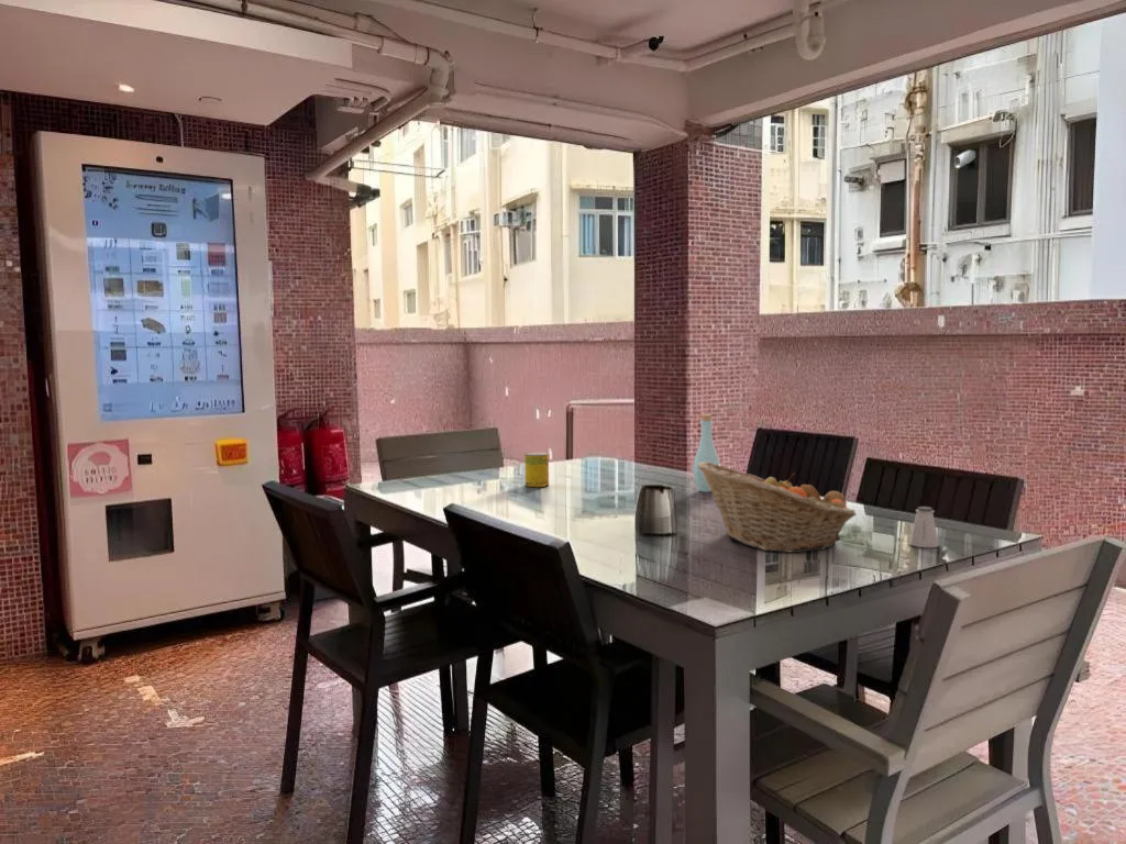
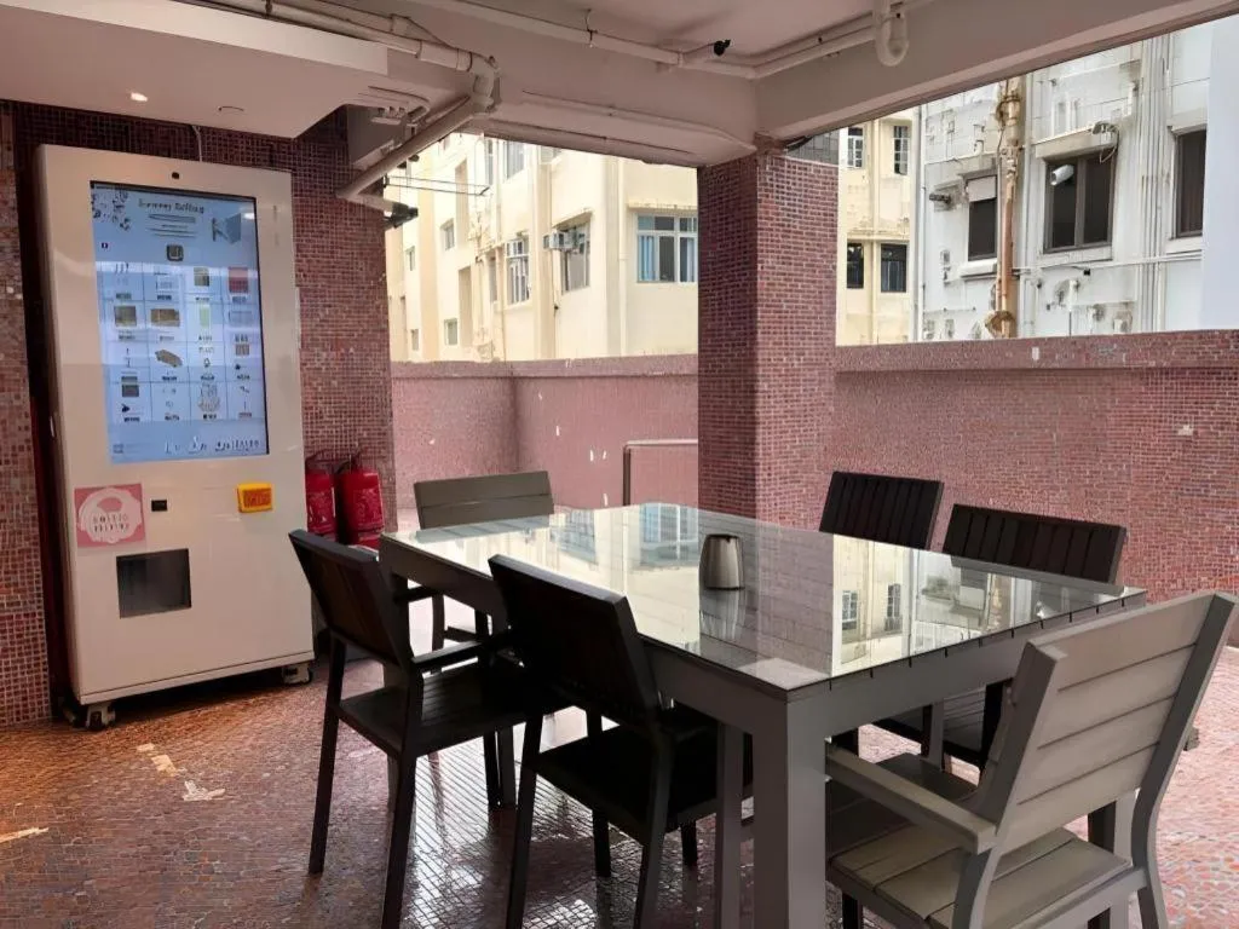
- saltshaker (924, 525)
- beverage can (537, 469)
- fruit basket (772, 501)
- bottle (706, 453)
